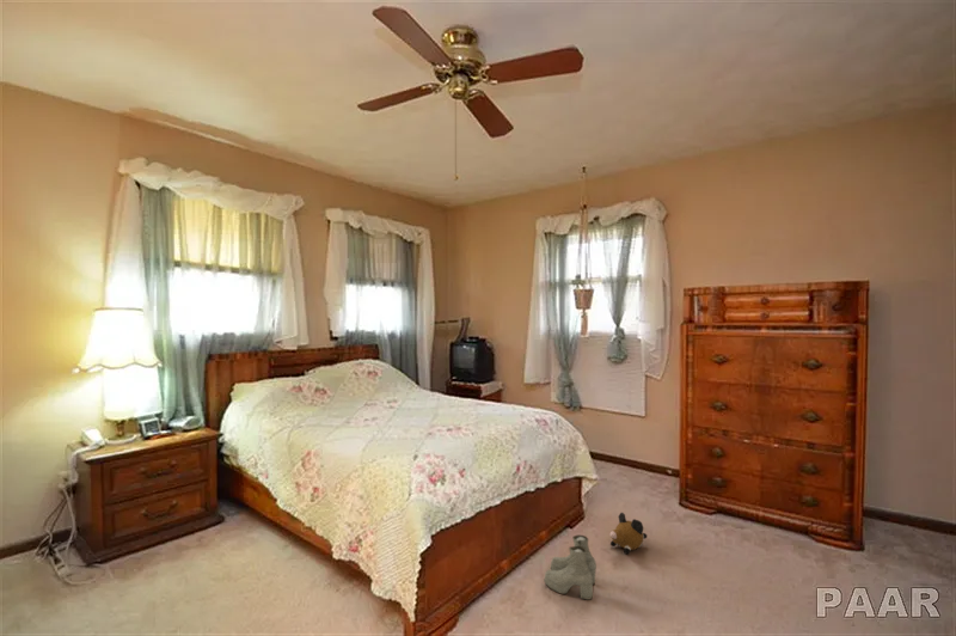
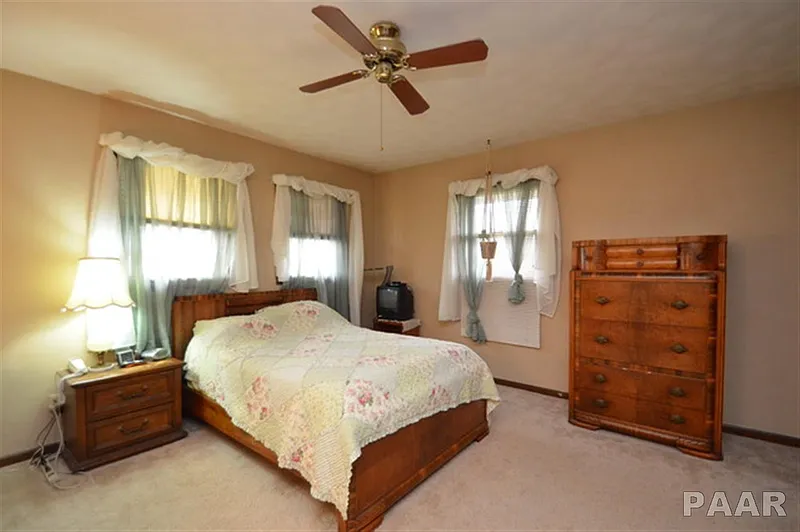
- plush toy (625, 532)
- boots (570, 562)
